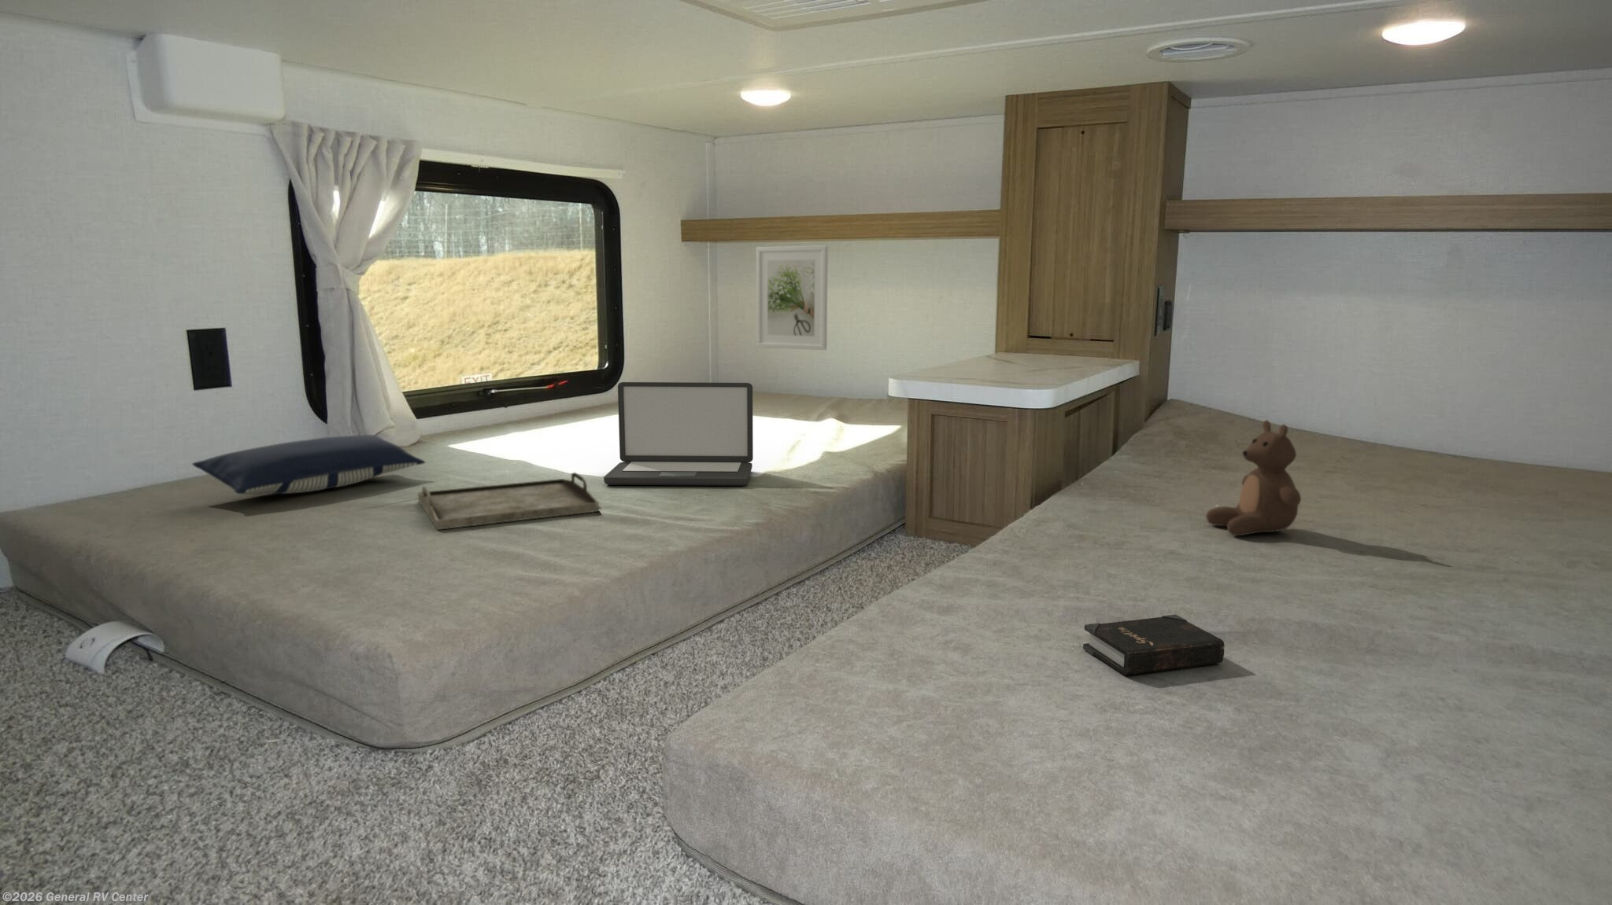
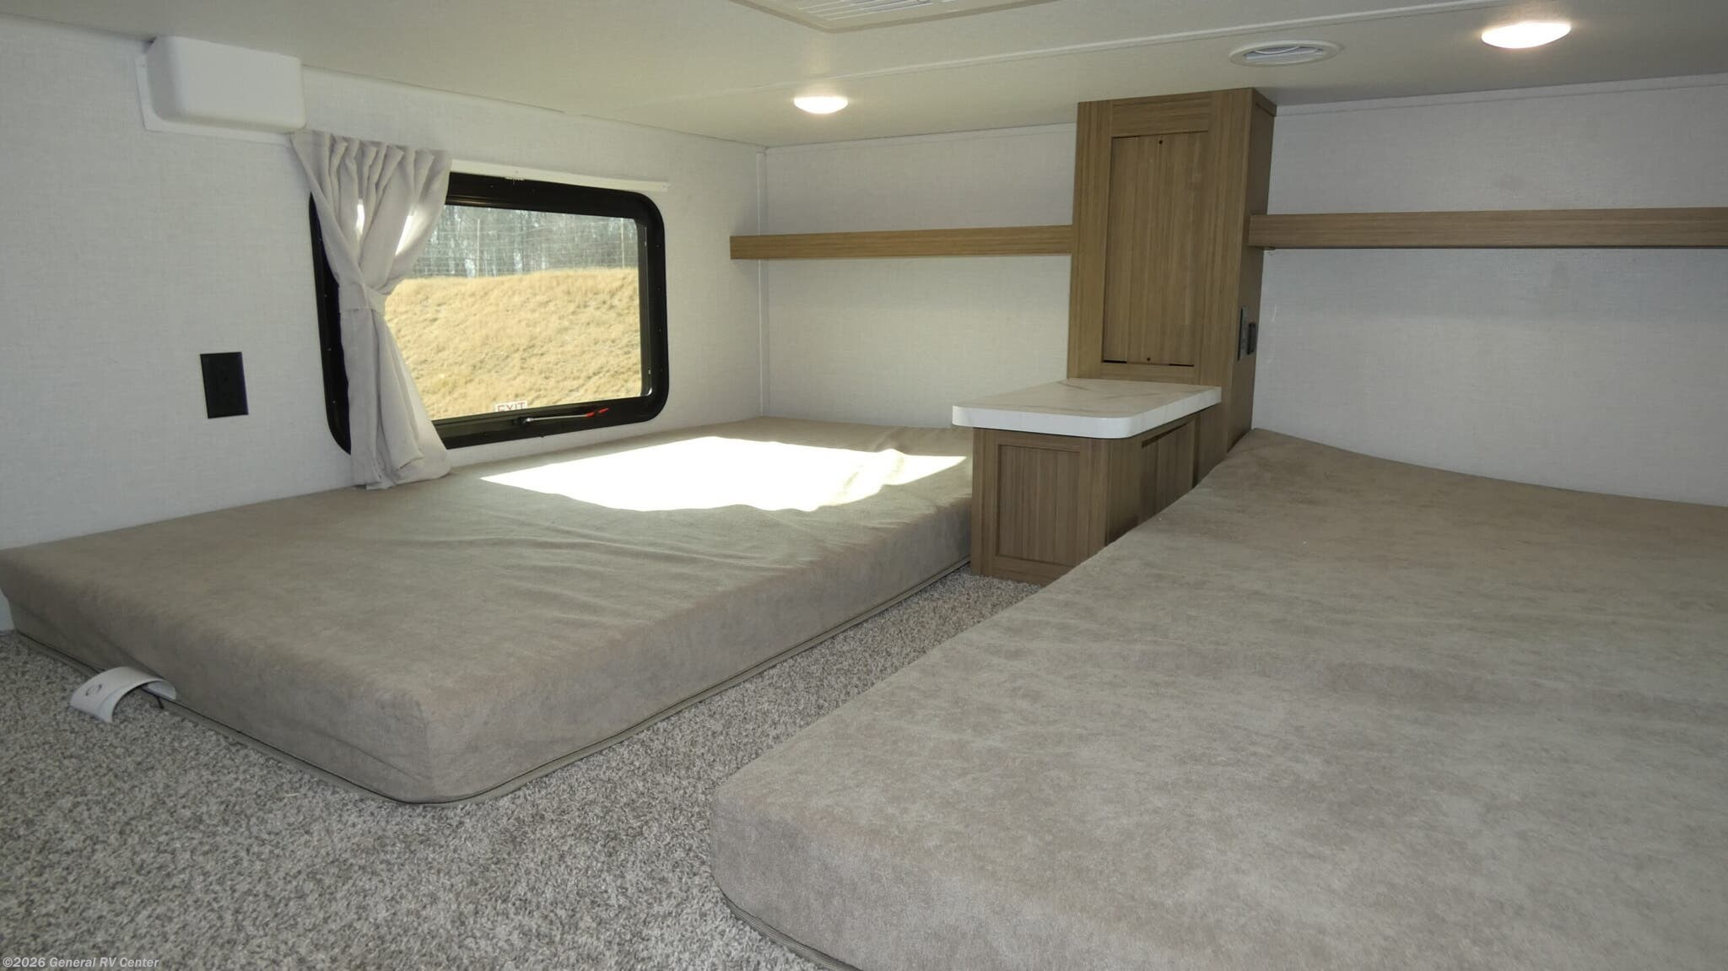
- serving tray (505, 493)
- hardback book (1153, 644)
- pillow (314, 464)
- laptop (680, 431)
- teddy bear (1256, 477)
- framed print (790, 298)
